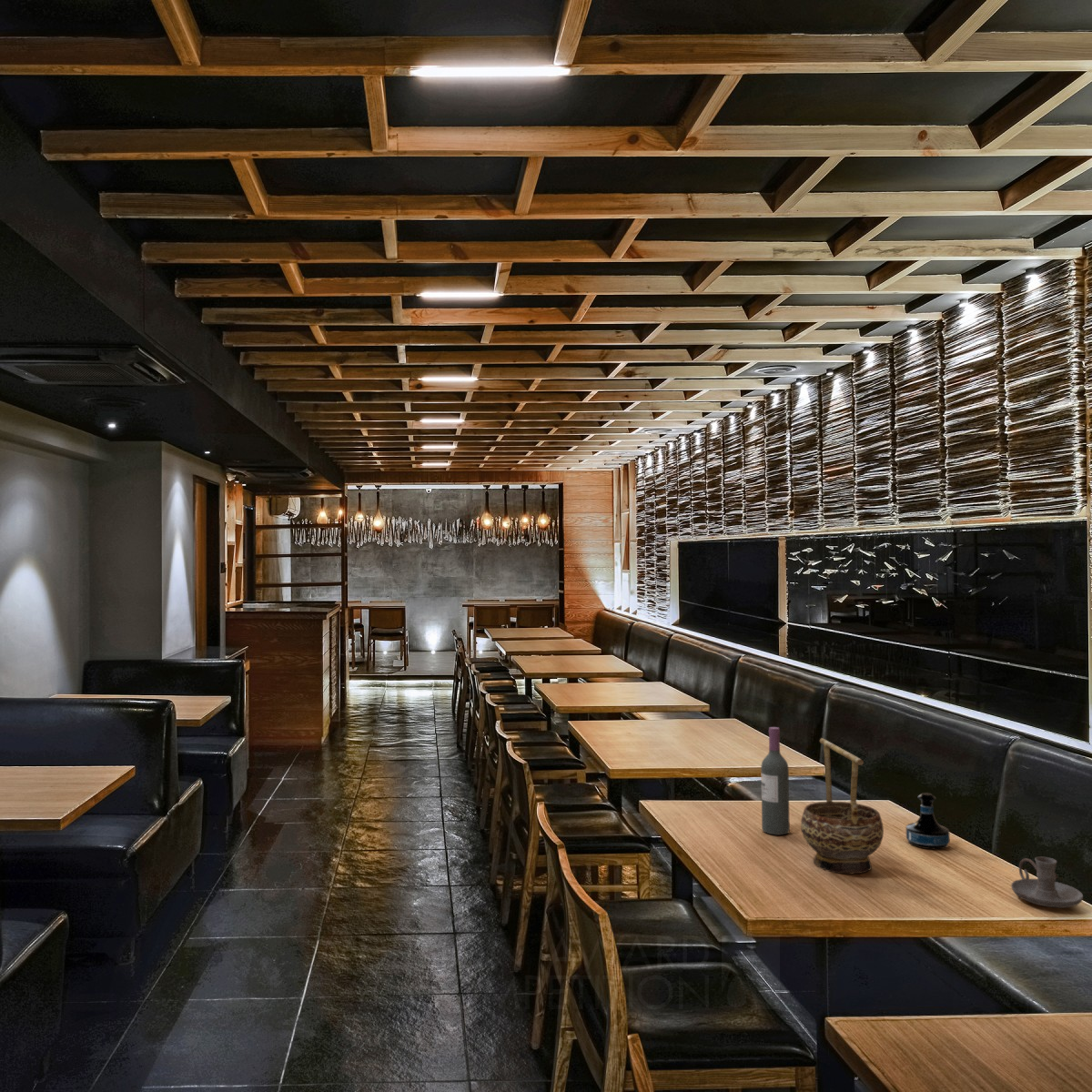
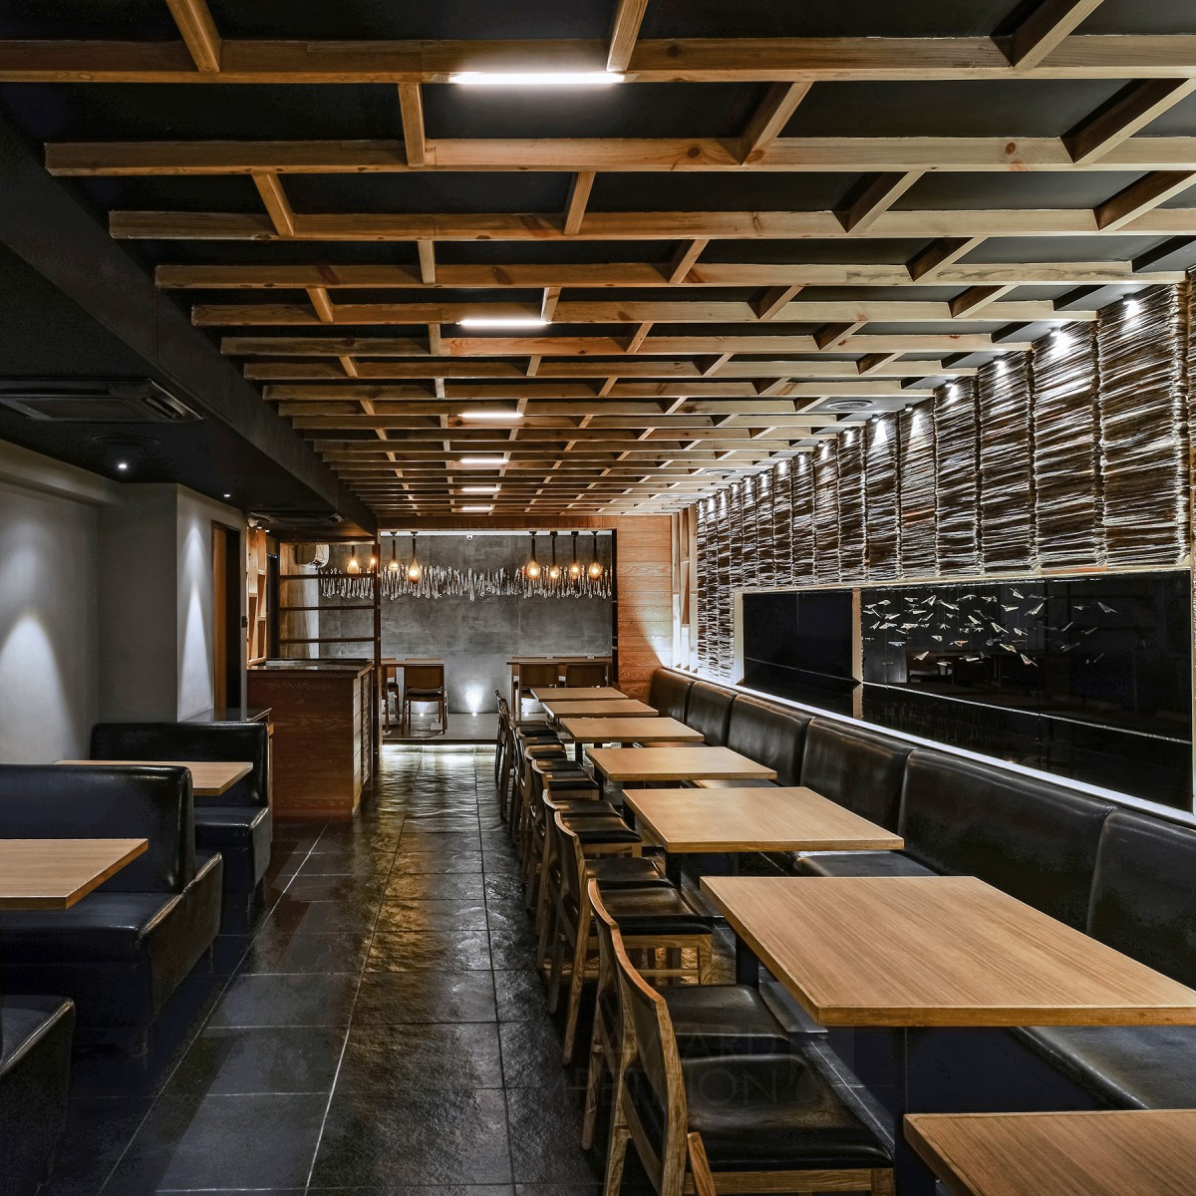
- tequila bottle (926, 818)
- decorative bowl (841, 806)
- wine bottle (774, 779)
- candle holder (1041, 877)
